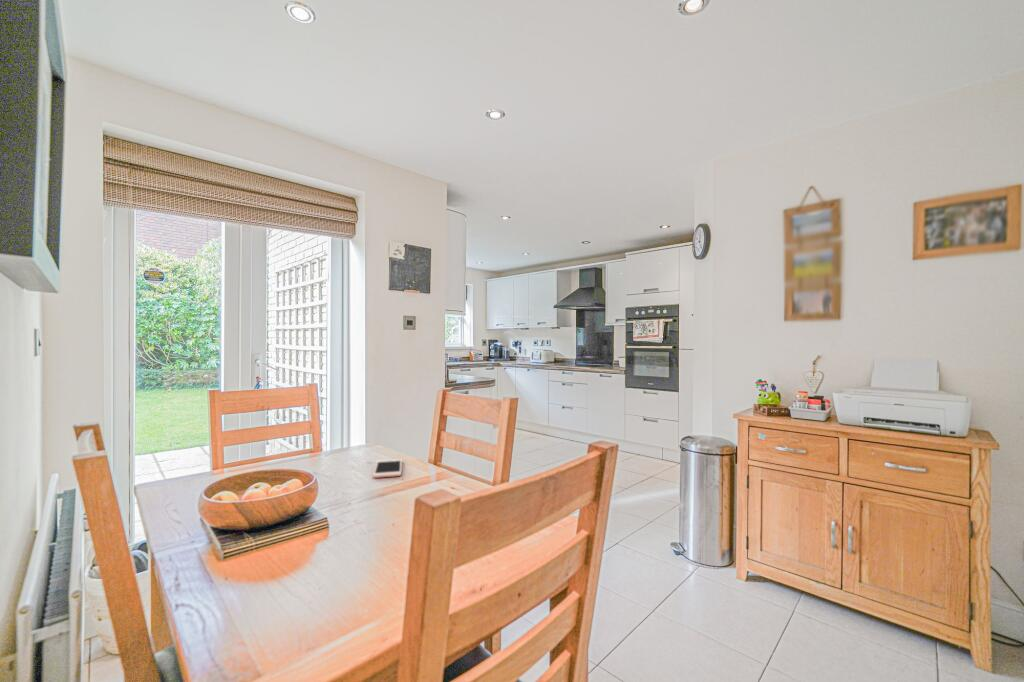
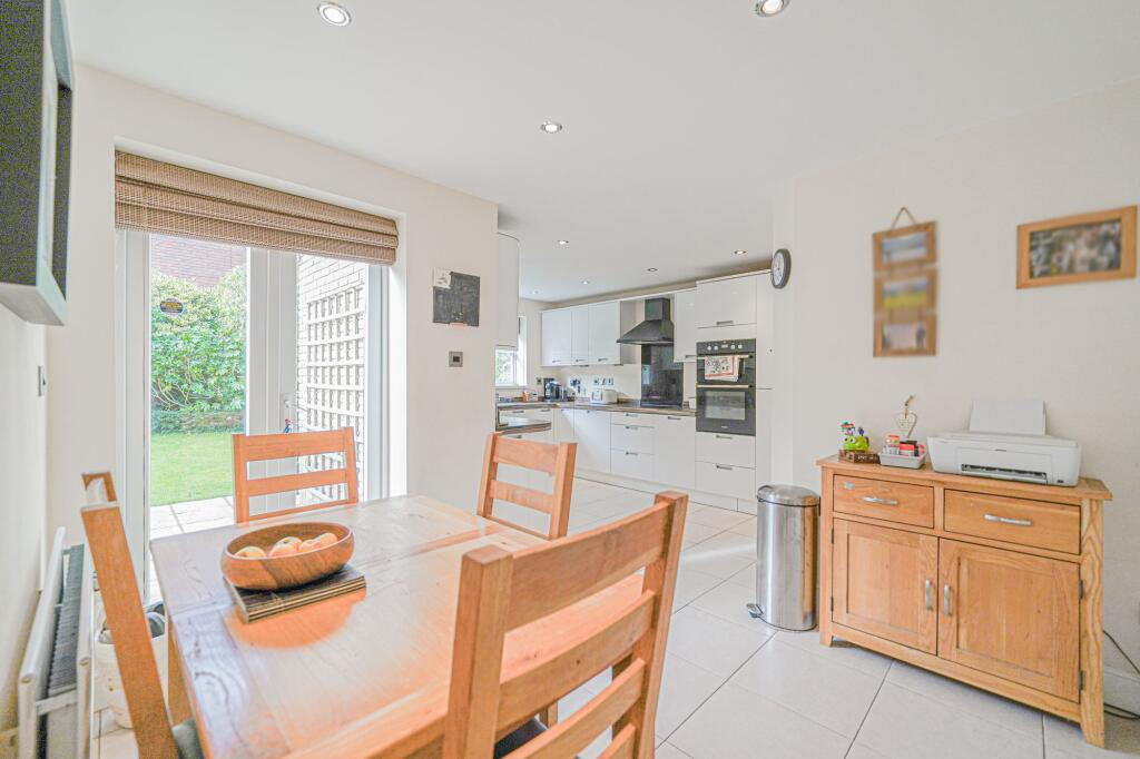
- cell phone (388, 467)
